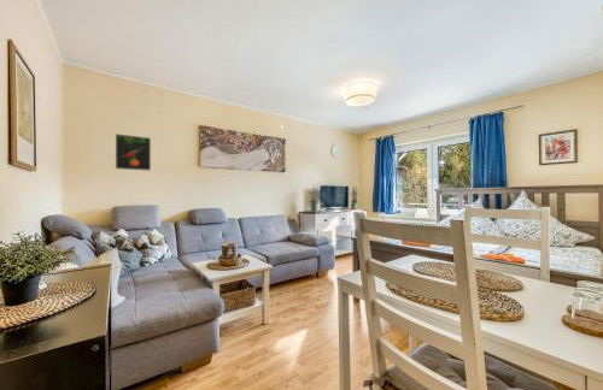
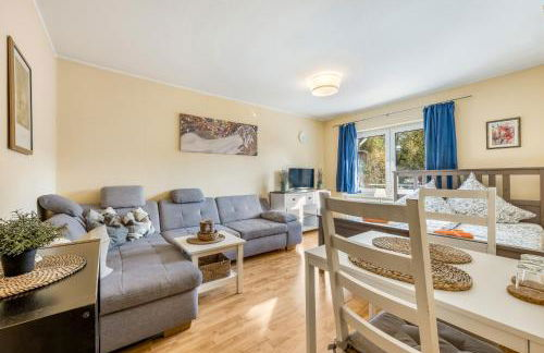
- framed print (133, 153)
